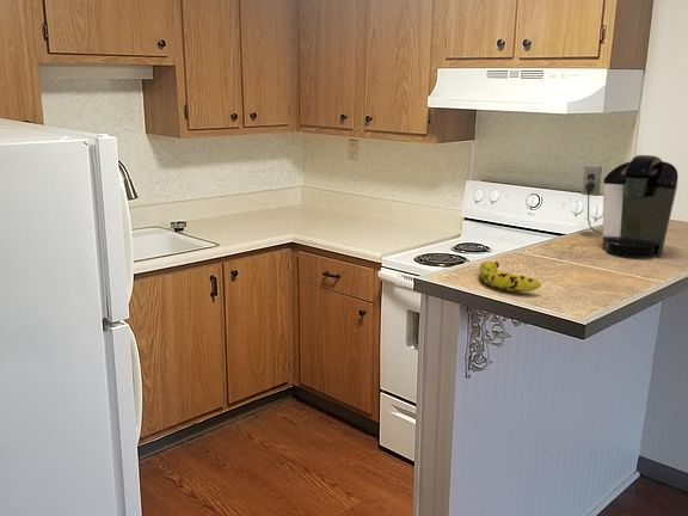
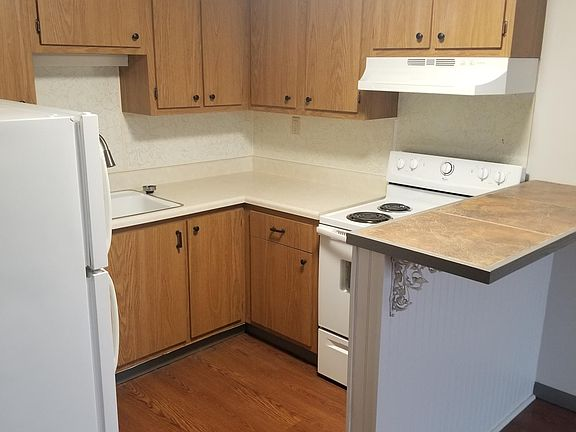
- fruit (509, 275)
- coffee maker (620, 201)
